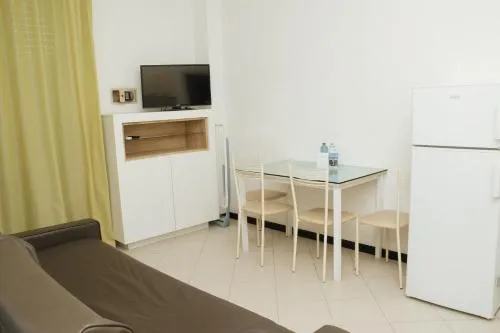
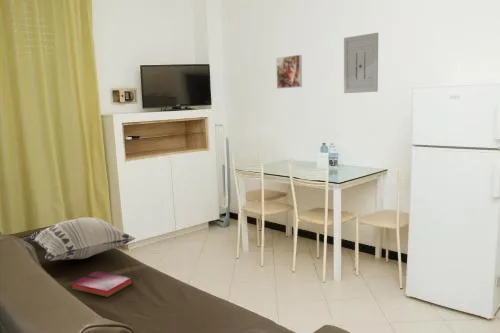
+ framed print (288, 72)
+ wall art (360, 64)
+ decorative pillow (79, 237)
+ hardback book (102, 282)
